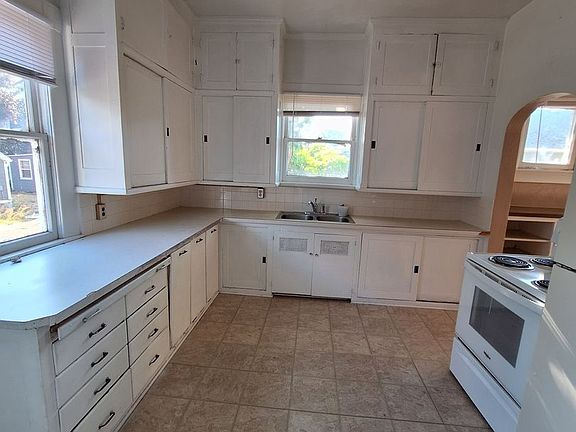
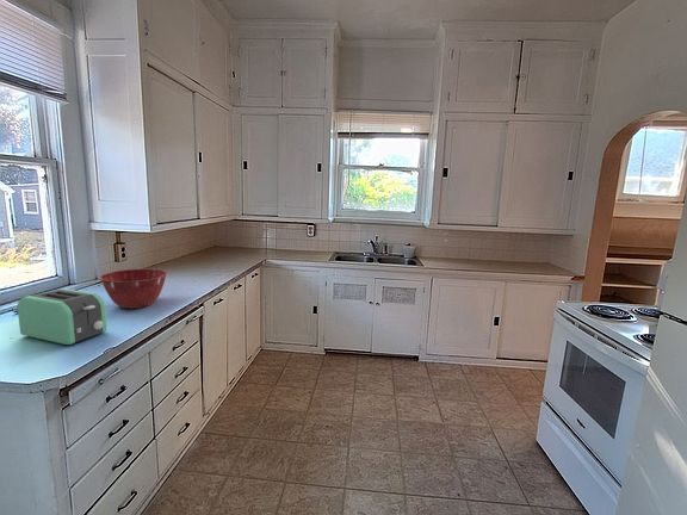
+ toaster (62, 315)
+ mixing bowl (135, 288)
